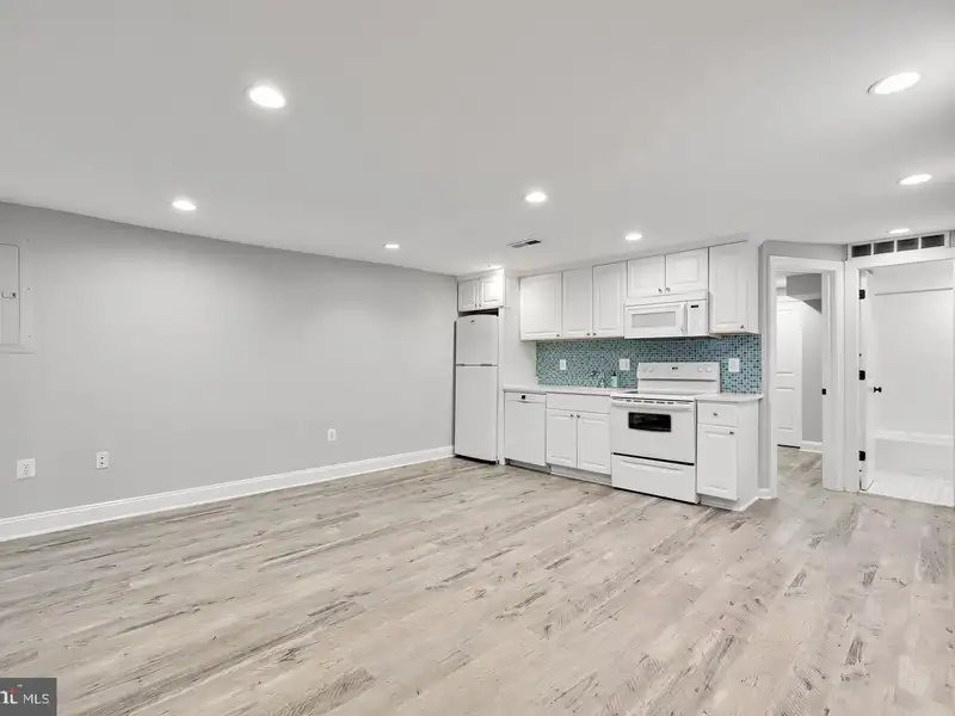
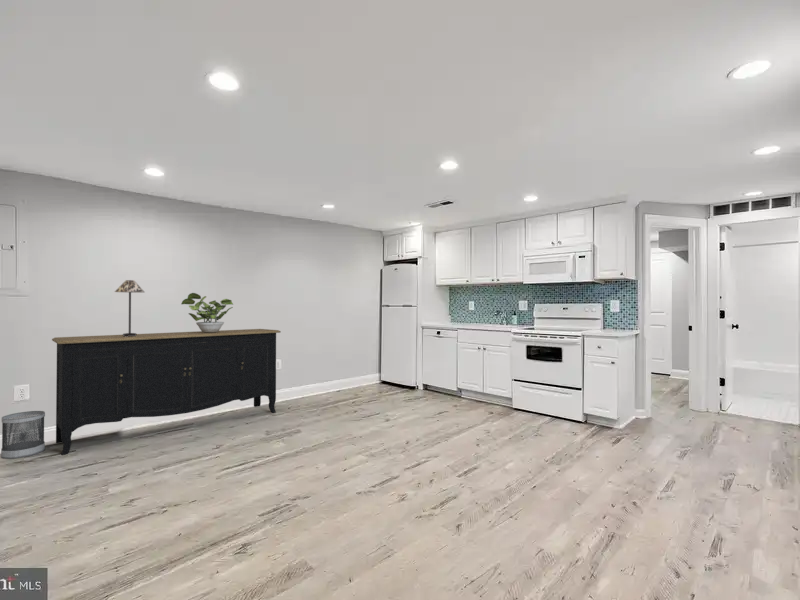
+ table lamp (129, 308)
+ wastebasket (23, 433)
+ sideboard (180, 379)
+ potted plant (207, 312)
